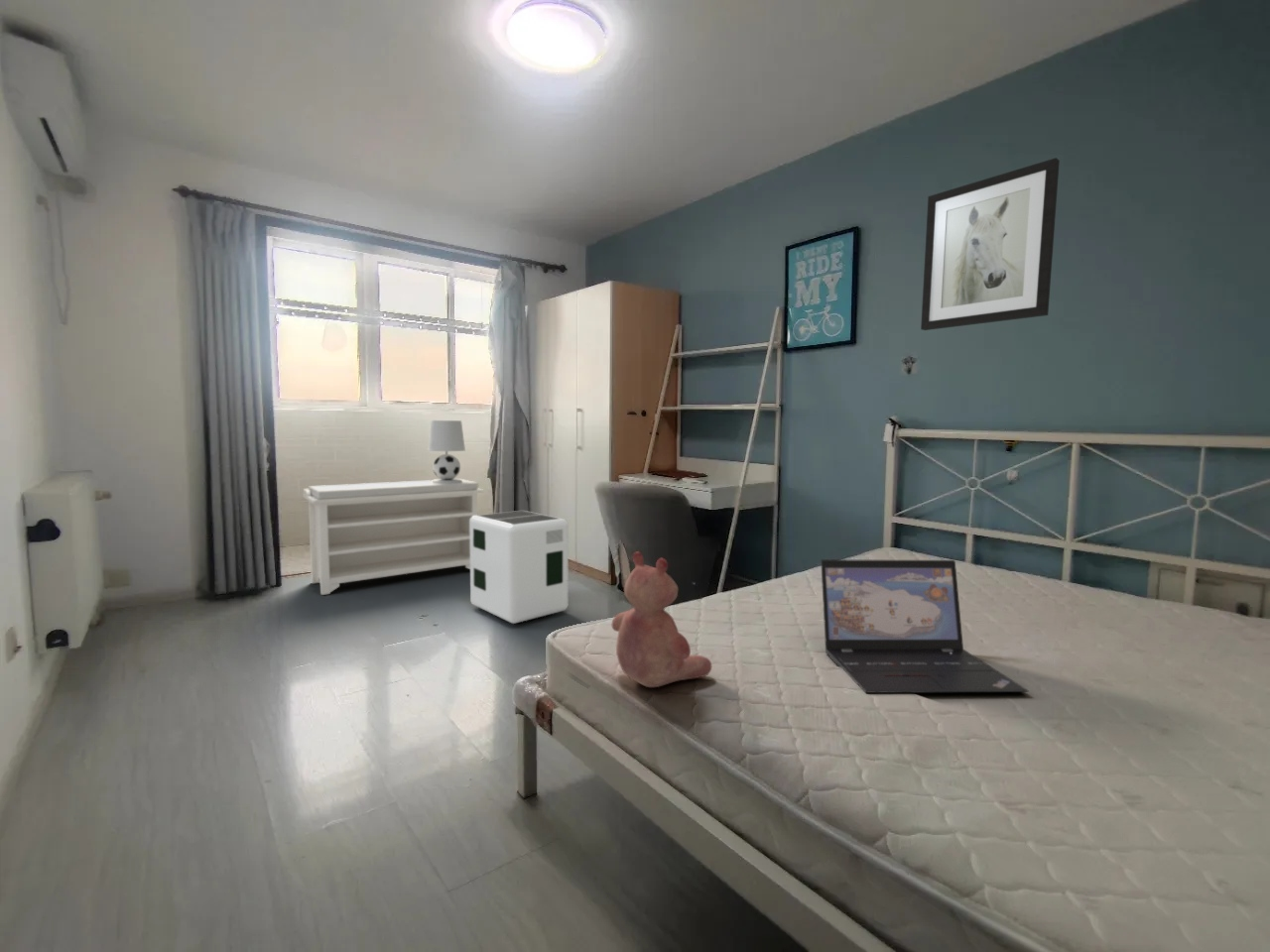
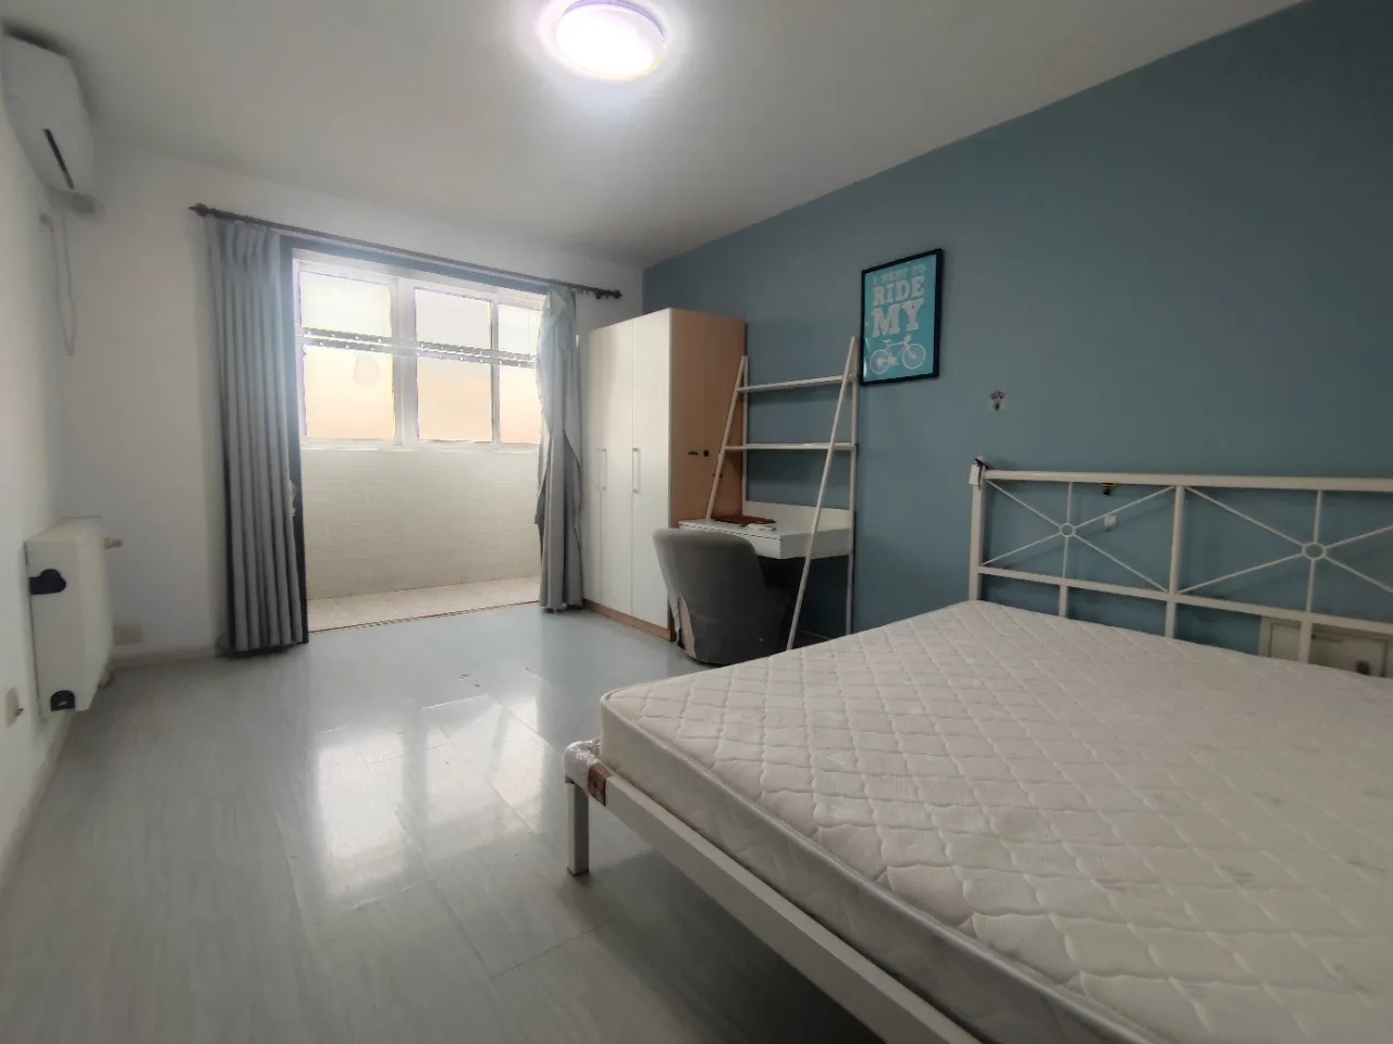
- table lamp (446, 451)
- wall art (984, 252)
- teddy bear (663, 615)
- bench (398, 530)
- air purifier (519, 564)
- laptop (914, 621)
